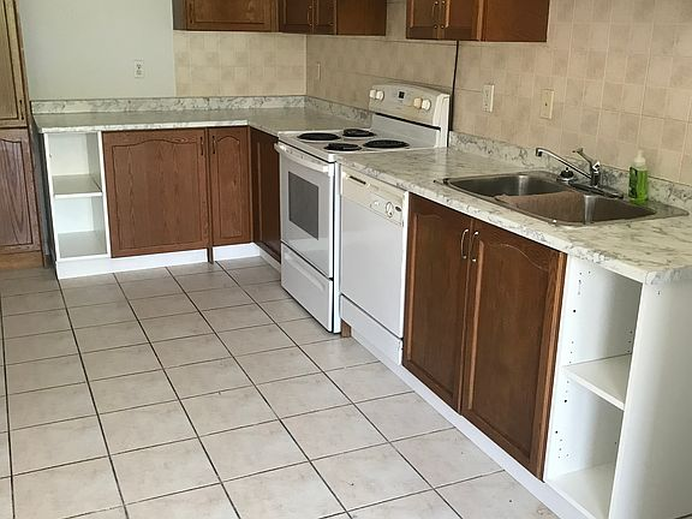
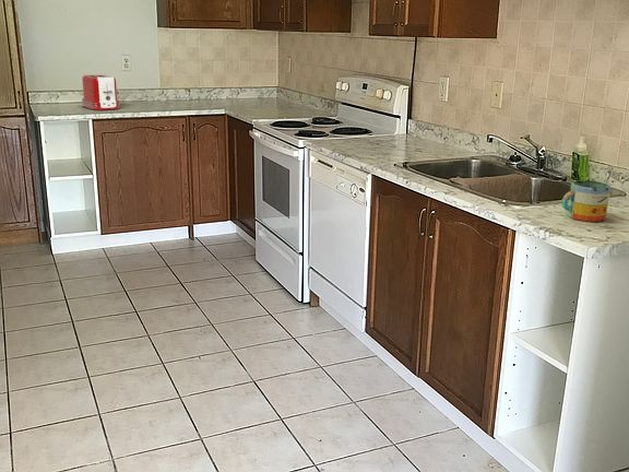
+ toaster (99, 92)
+ mug (583, 200)
